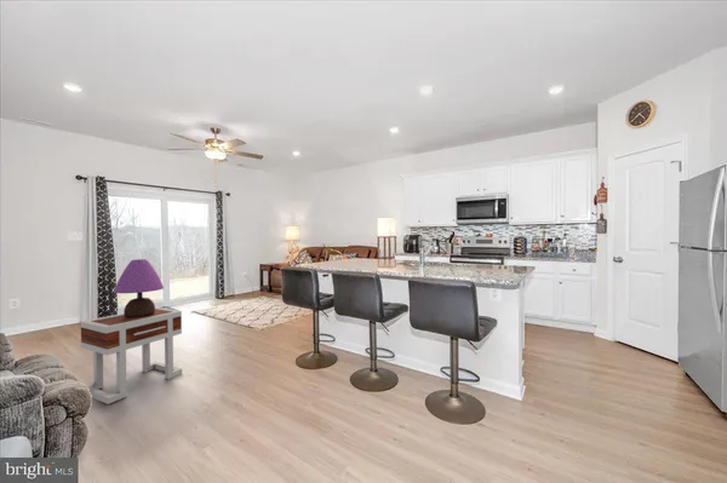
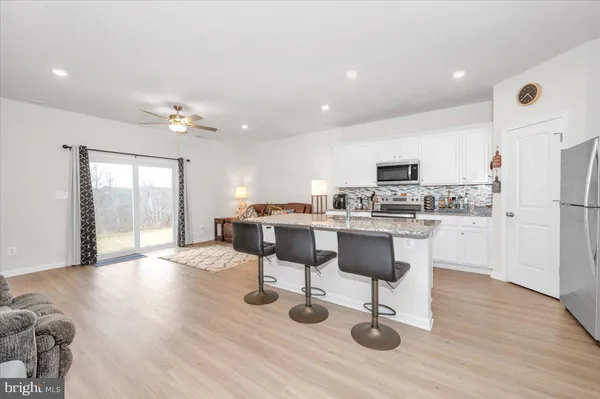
- table lamp (139, 287)
- side table (134, 346)
